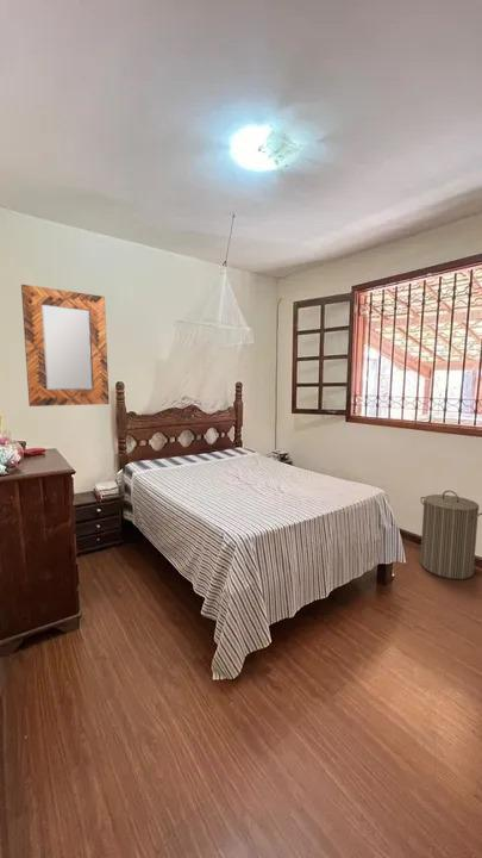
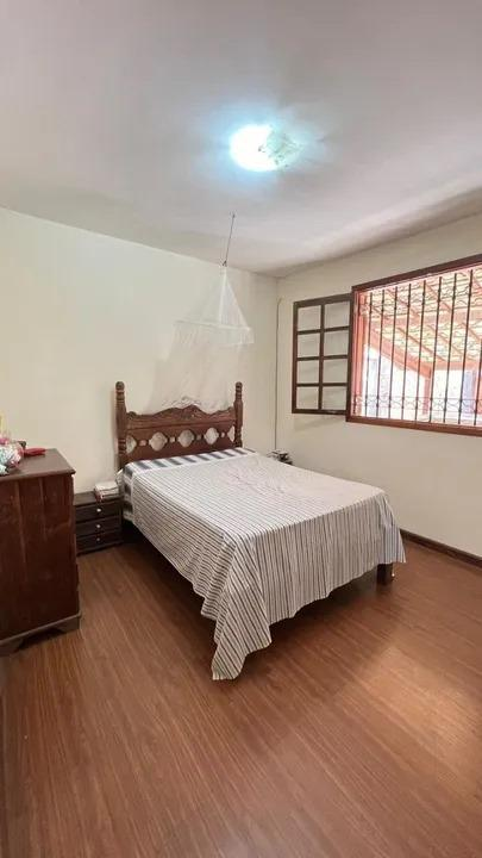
- home mirror (68, 349)
- laundry hamper (449, 529)
